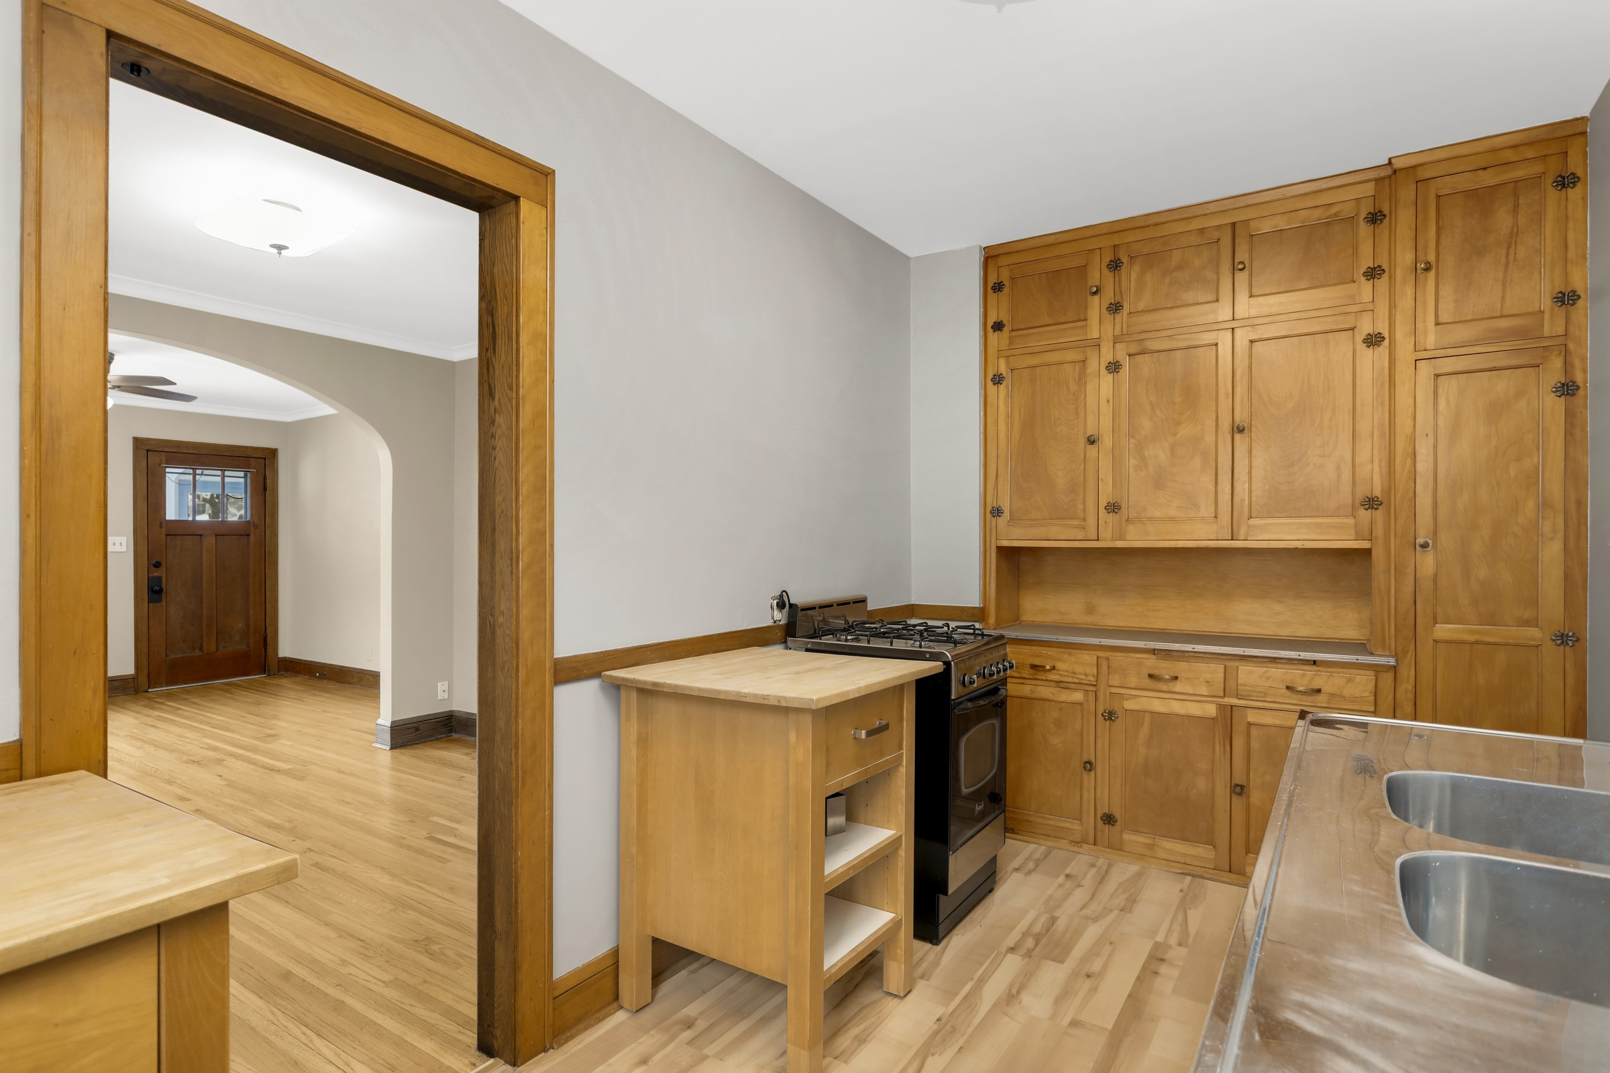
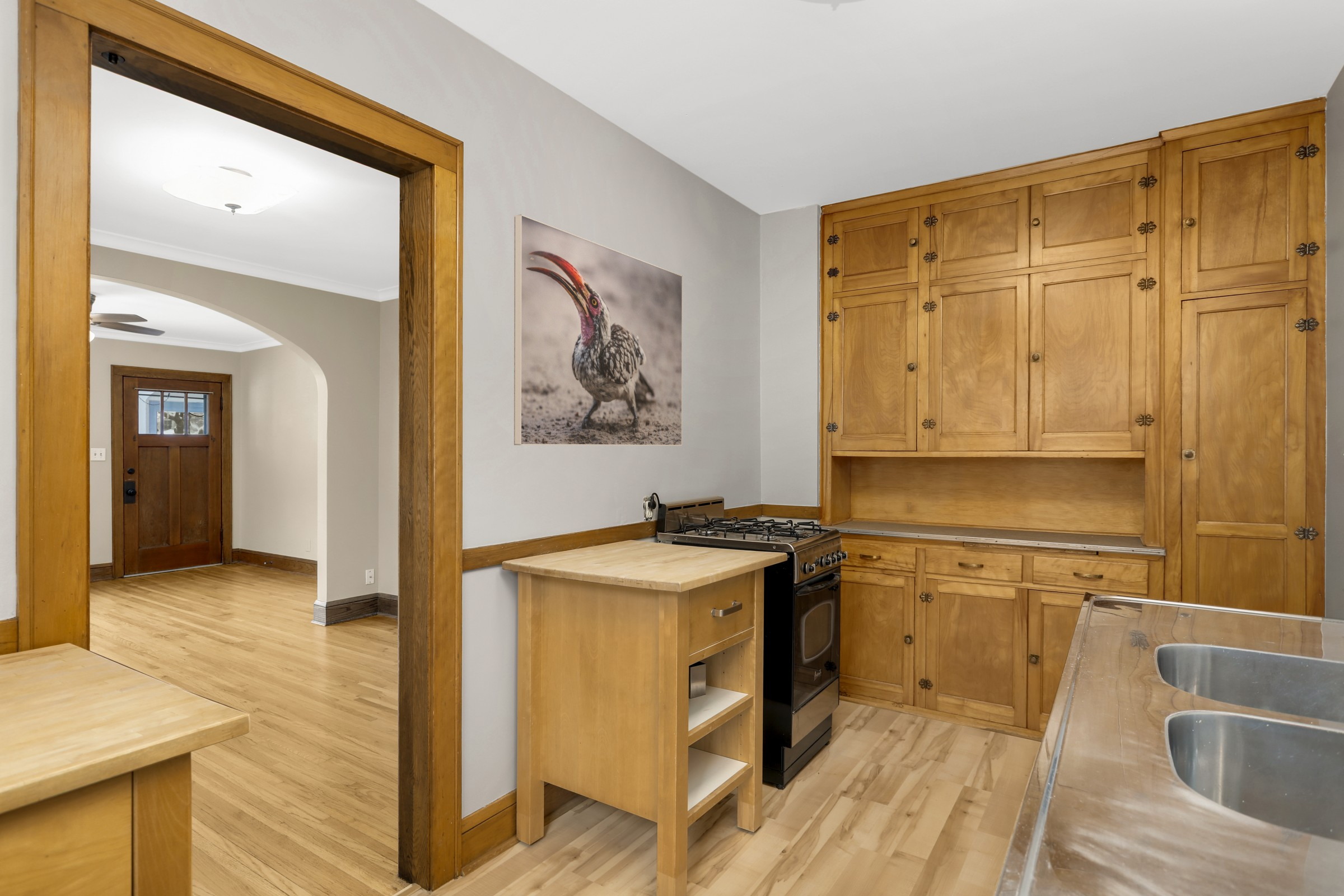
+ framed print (610, 348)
